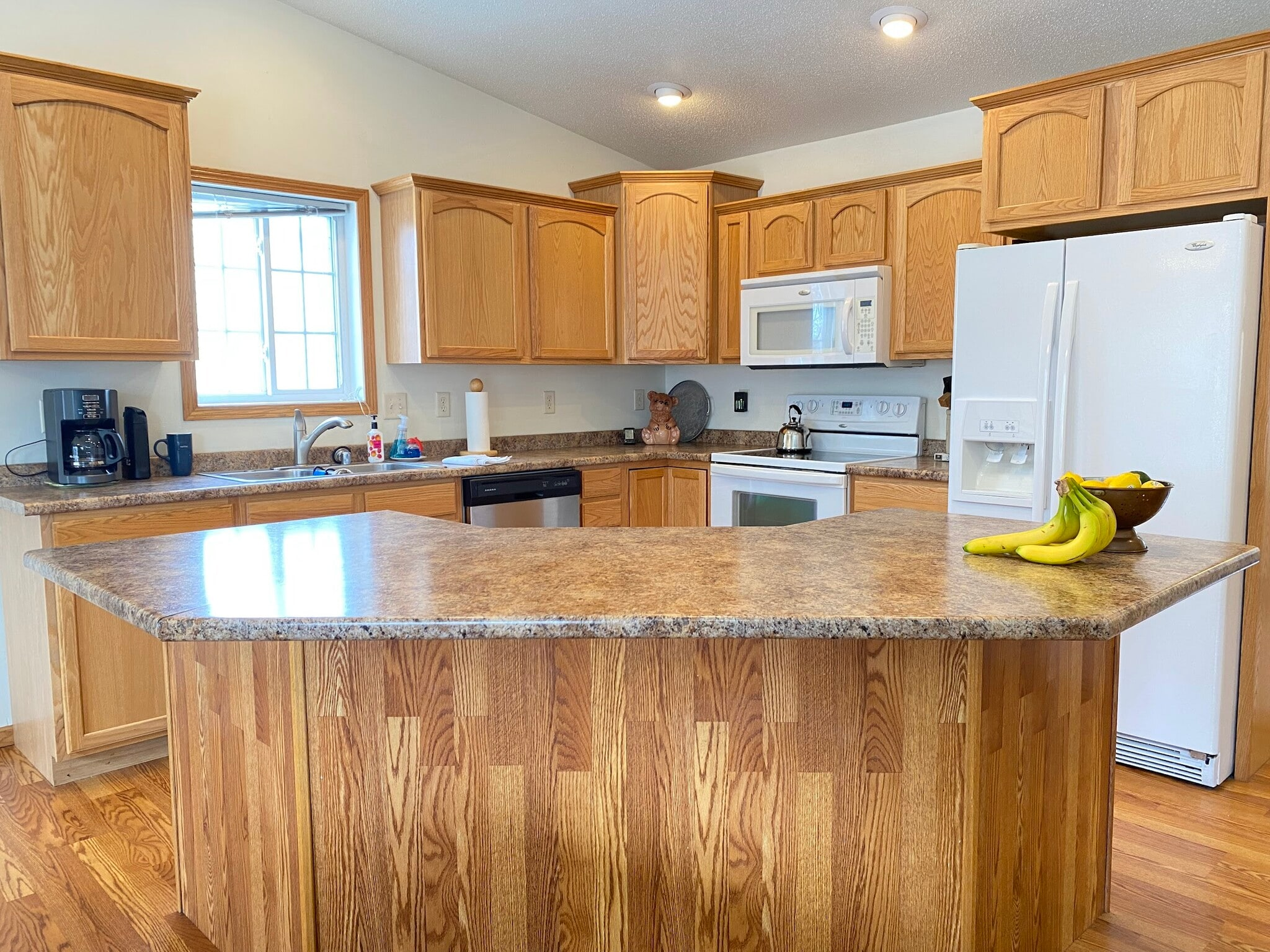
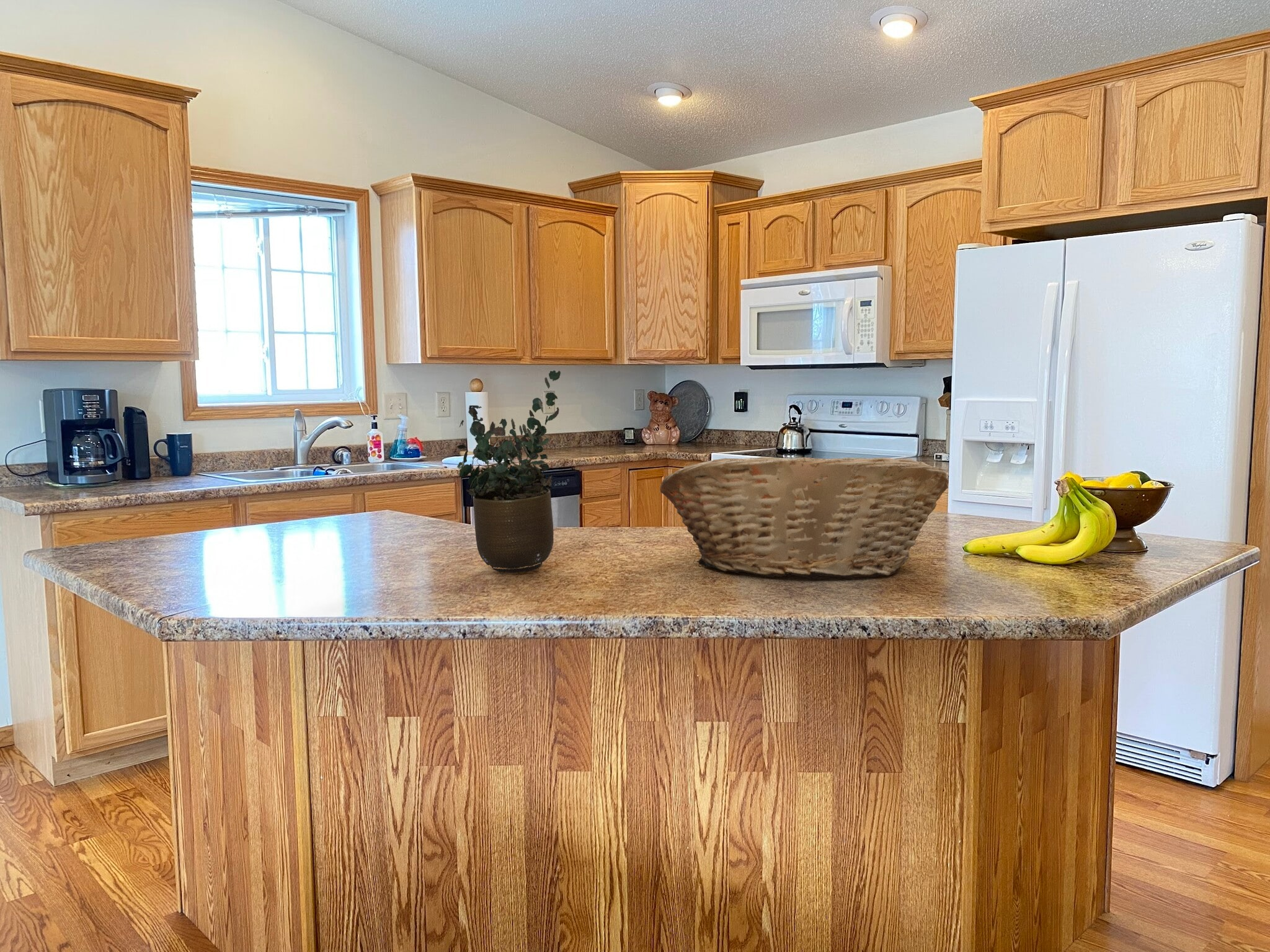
+ potted plant (513, 473)
+ fruit basket (801, 509)
